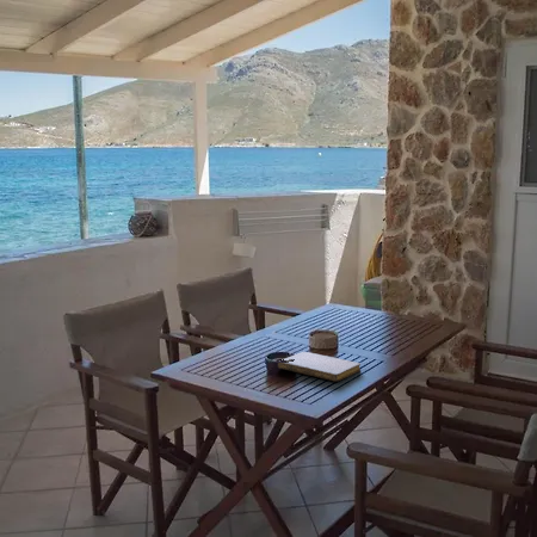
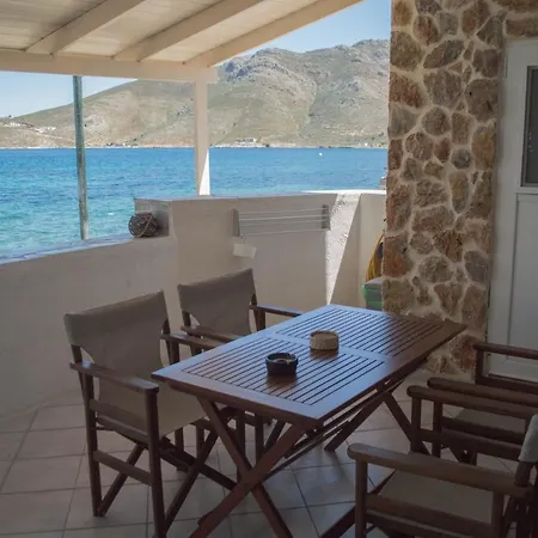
- notebook (319, 365)
